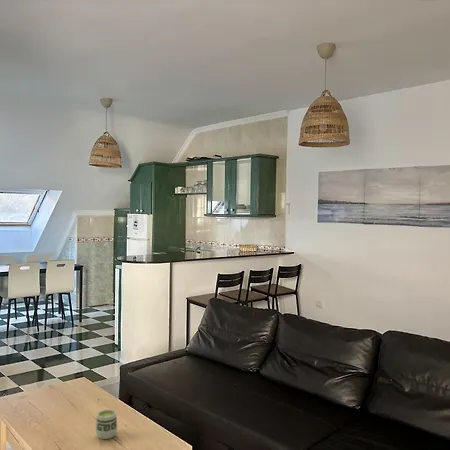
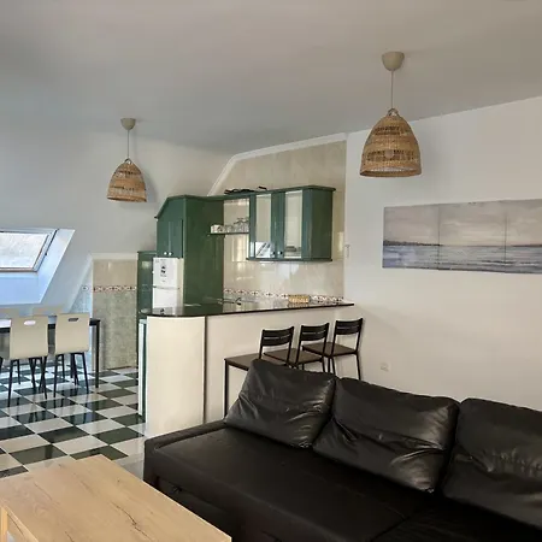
- cup (106, 424)
